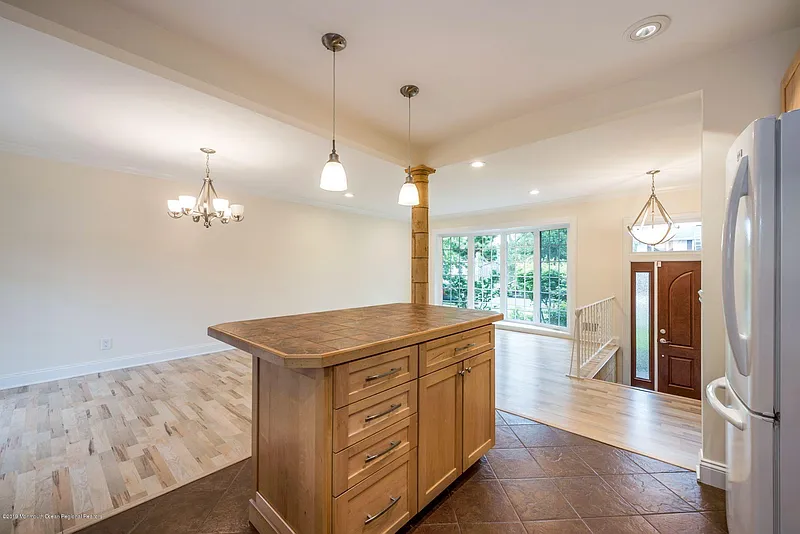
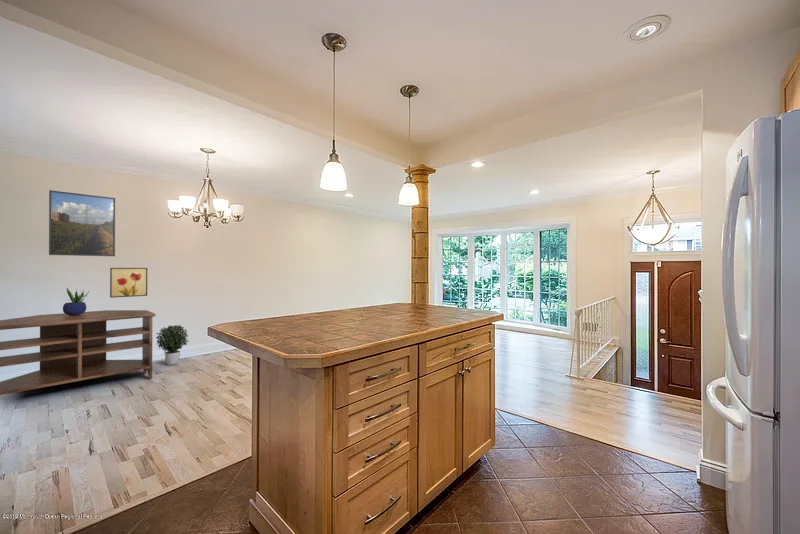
+ tv stand (77, 350)
+ wall art (129, 282)
+ potted plant (173, 344)
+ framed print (83, 225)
+ potted plant (76, 300)
